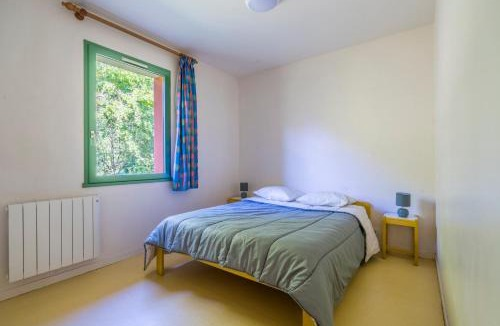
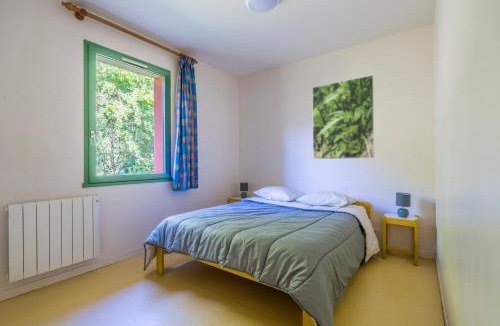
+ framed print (341, 120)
